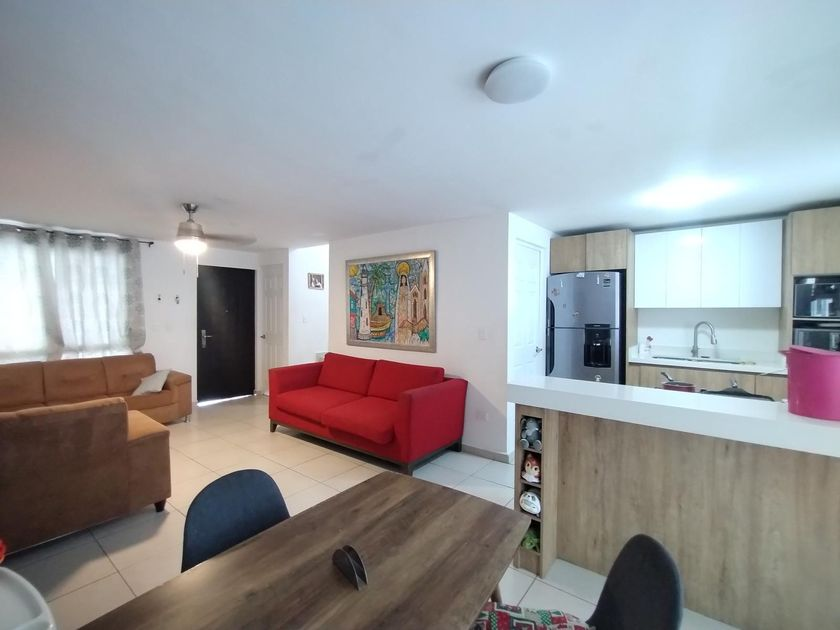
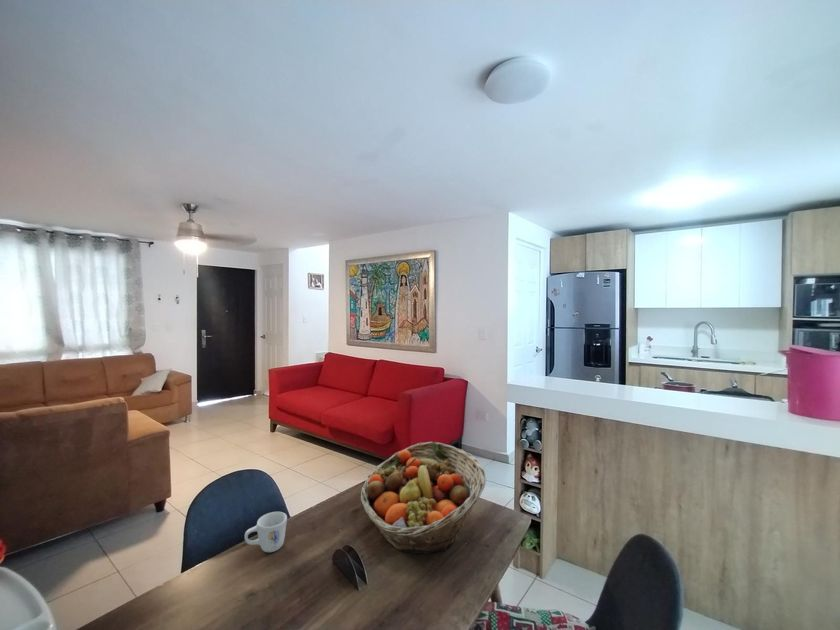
+ fruit basket (421, 491)
+ mug (266, 534)
